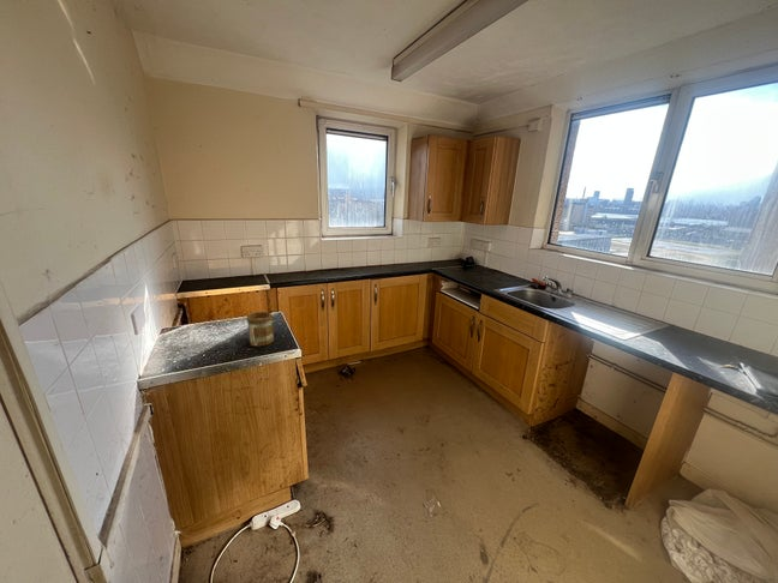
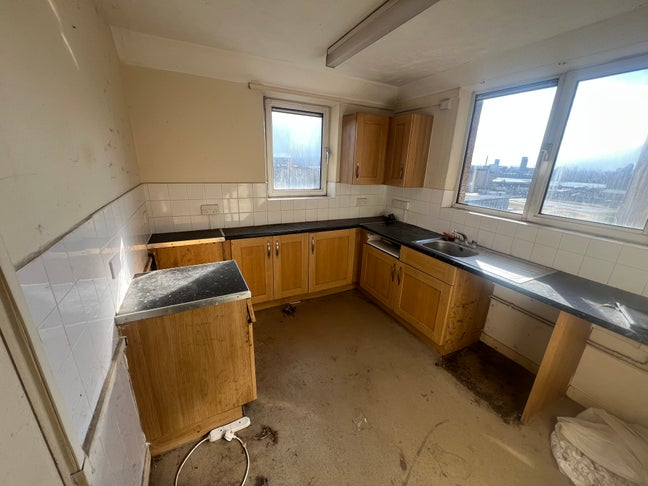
- mug (258, 330)
